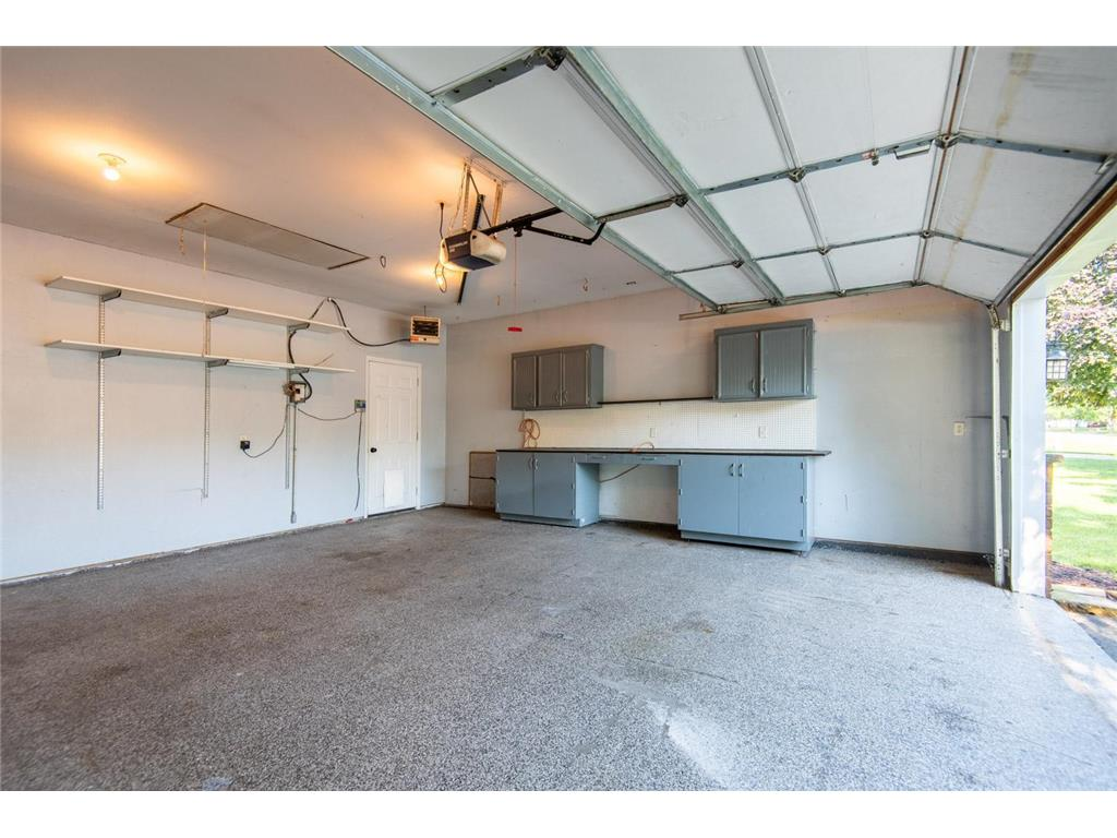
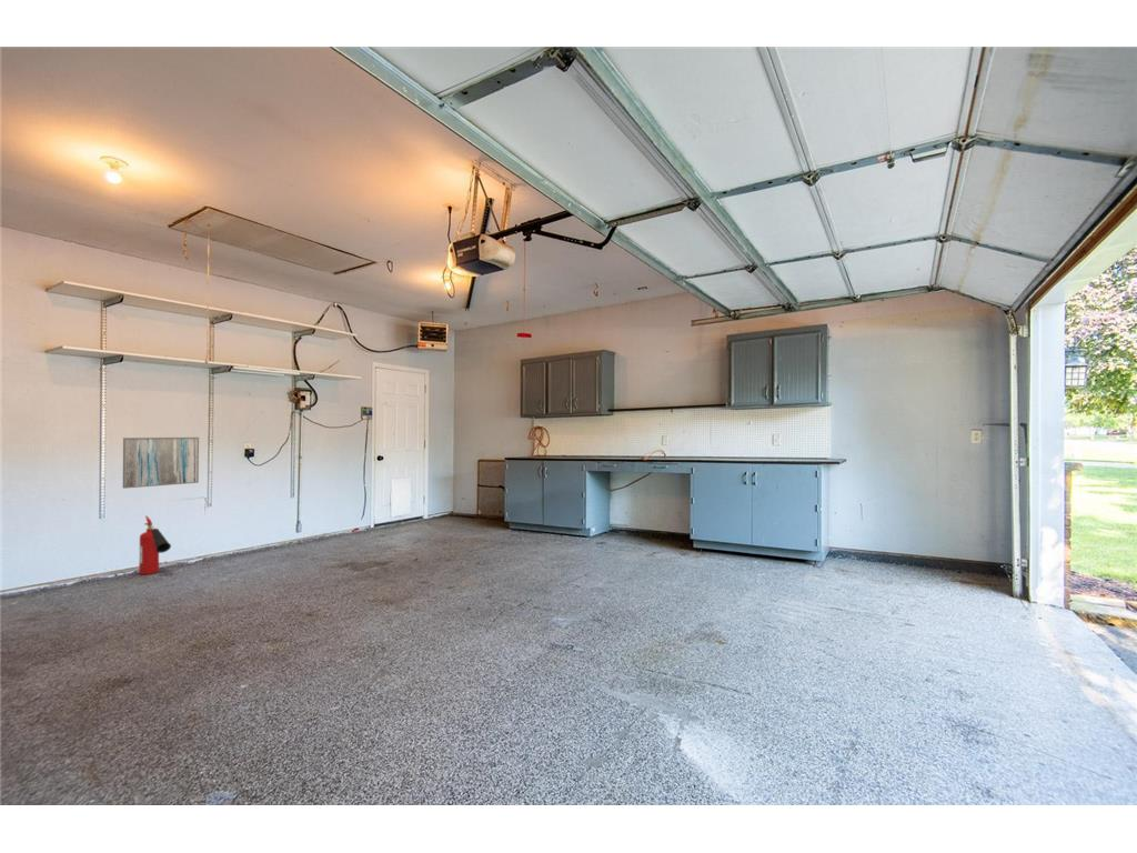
+ wall art (162, 461)
+ fire extinguisher (154, 546)
